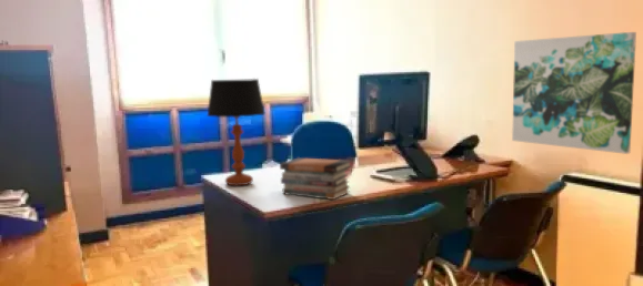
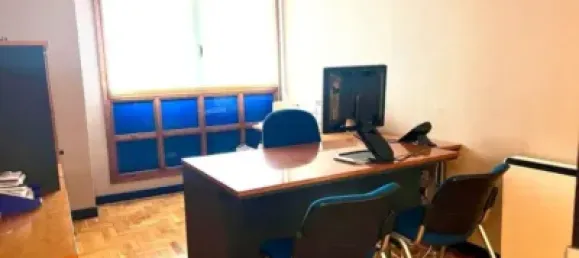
- table lamp (237, 132)
- wall art (567, 92)
- book stack (315, 177)
